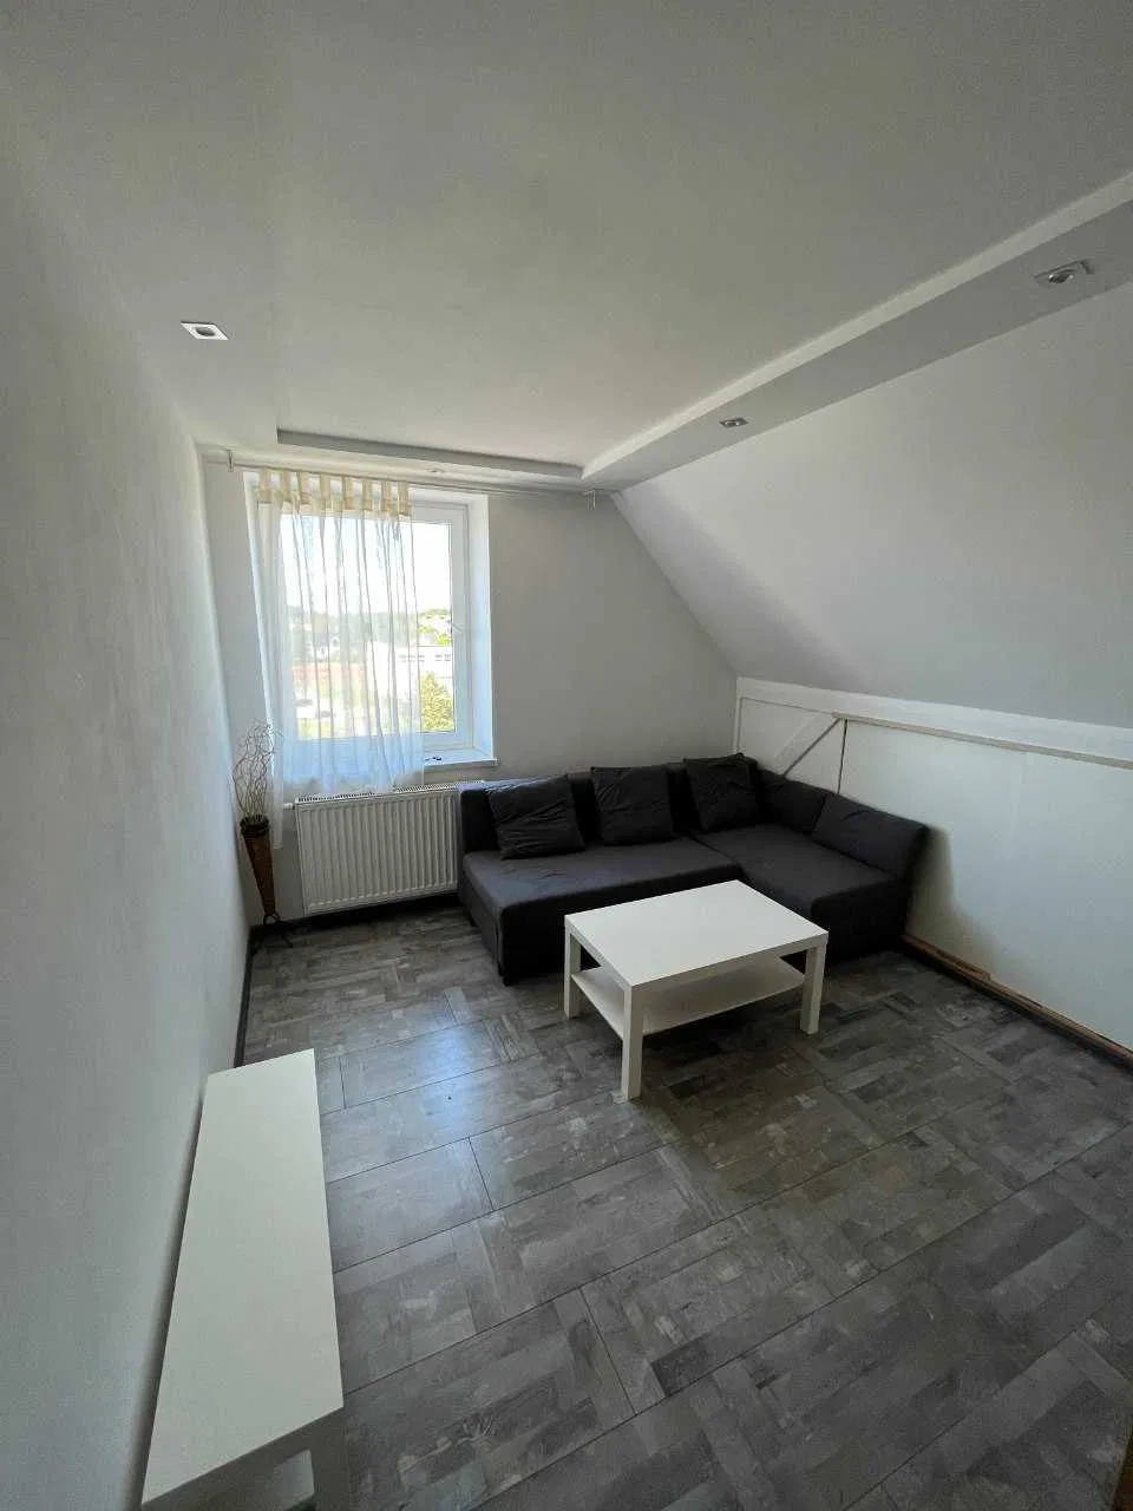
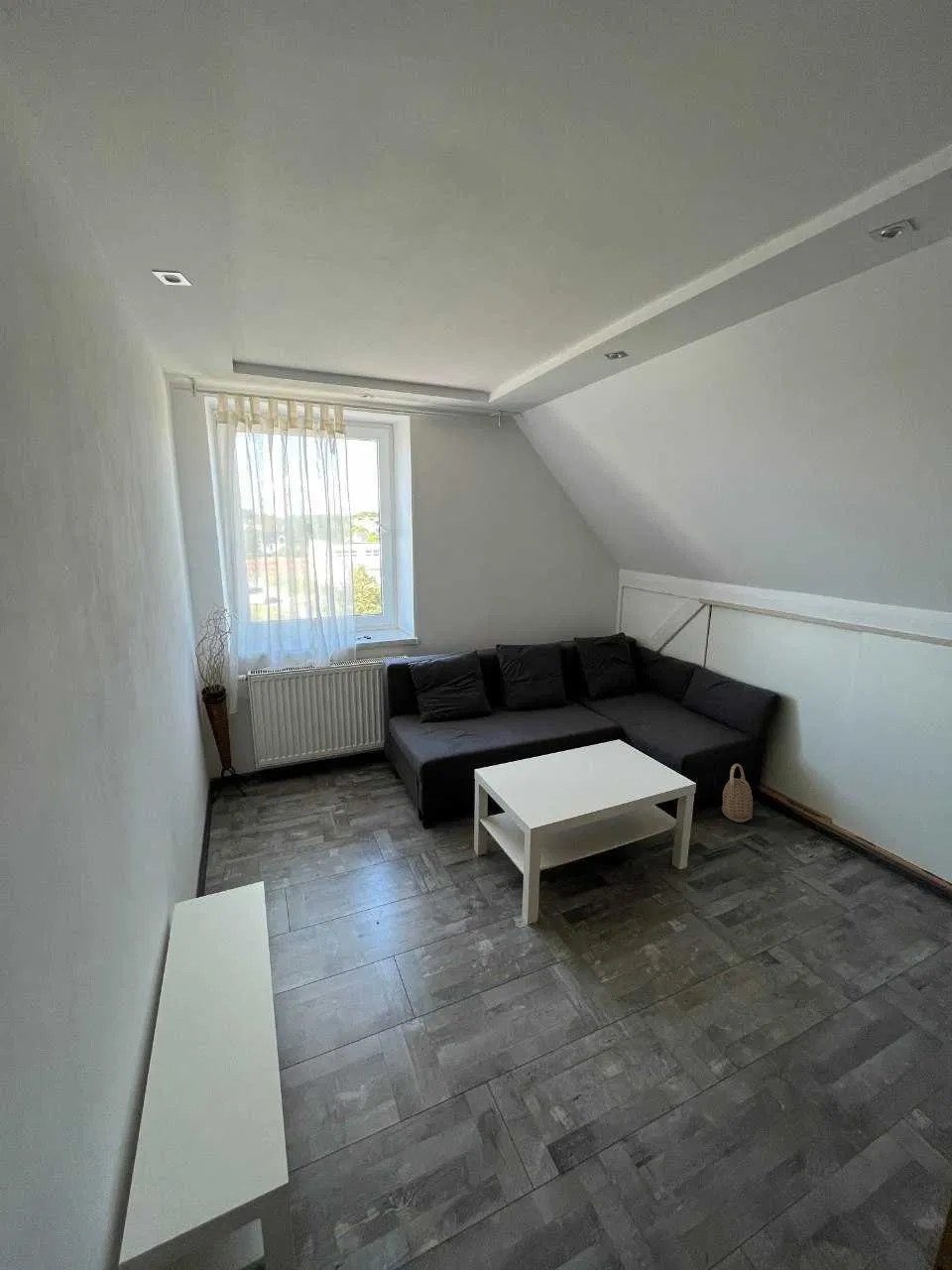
+ basket (739, 790)
